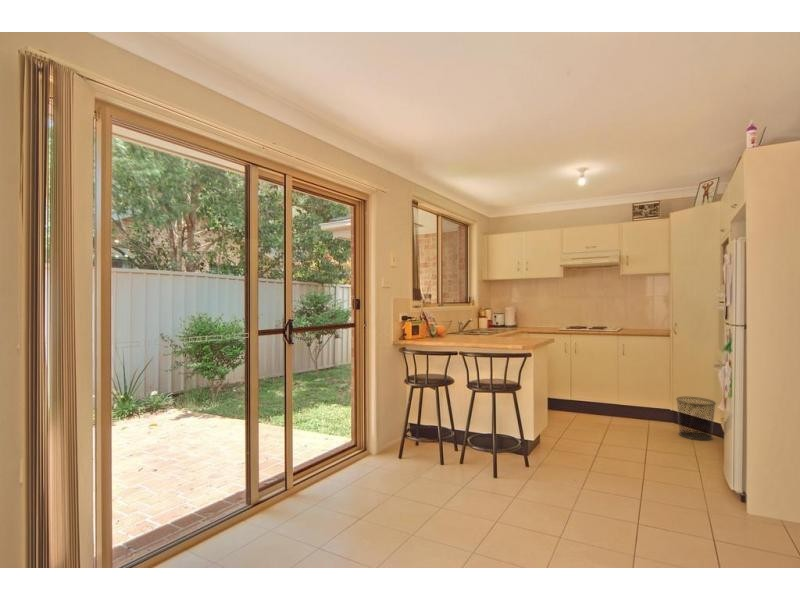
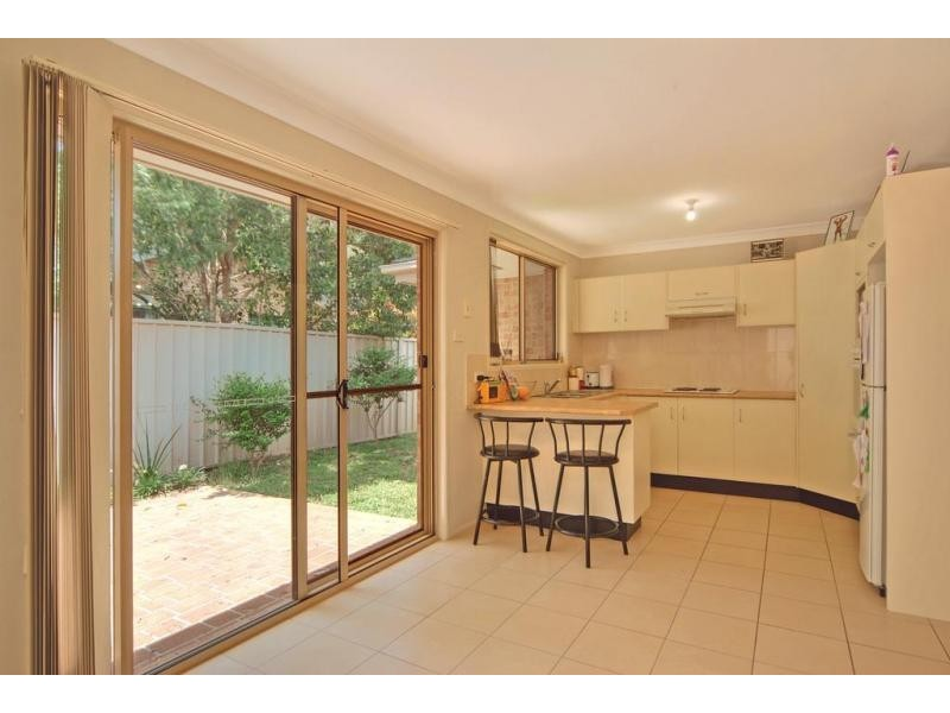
- waste bin (695, 417)
